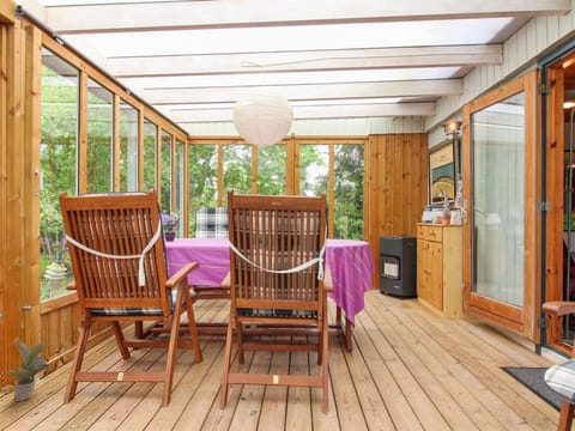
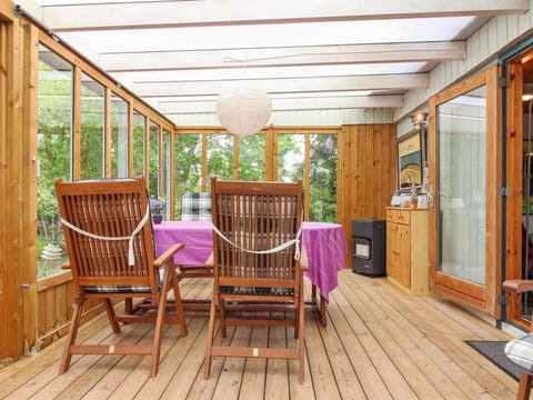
- potted plant (30, 370)
